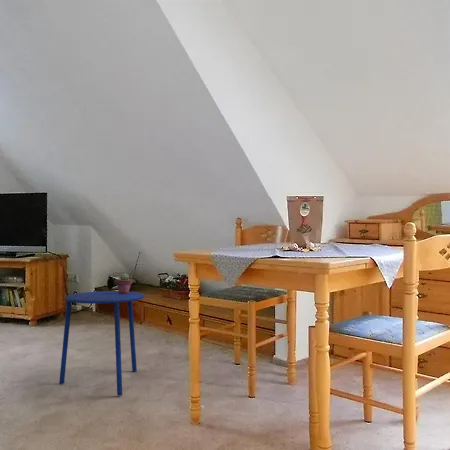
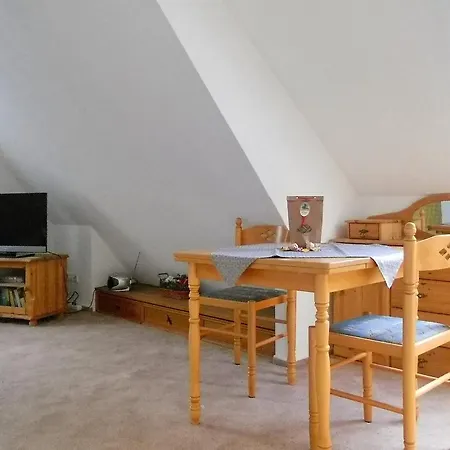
- potted succulent (124, 283)
- side table (115, 338)
